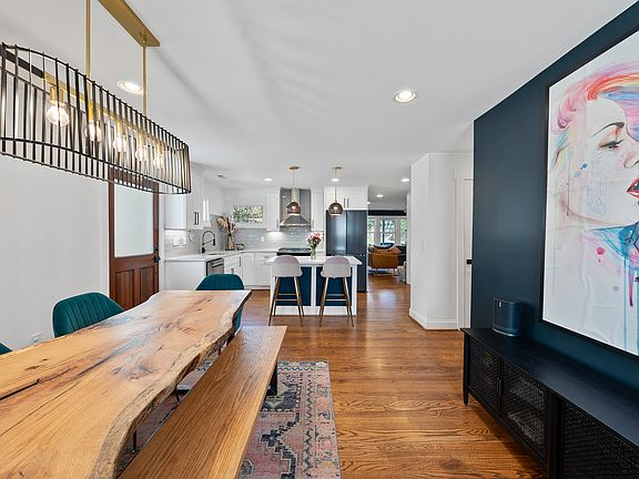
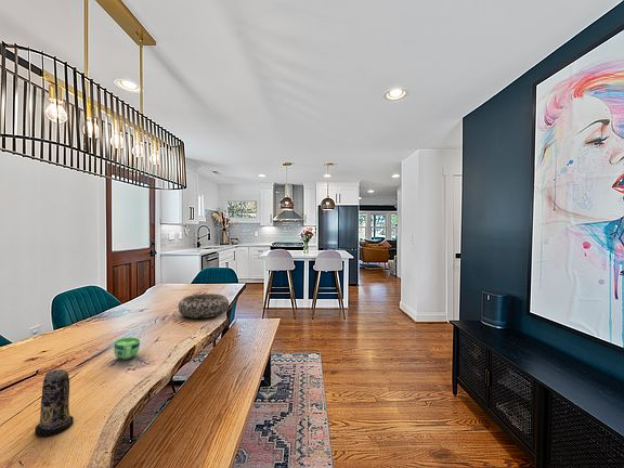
+ candle (54, 400)
+ cup (128, 349)
+ decorative bowl (204, 306)
